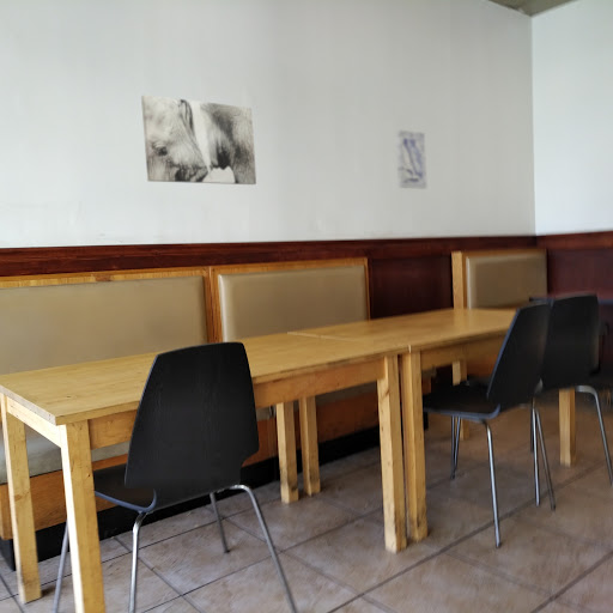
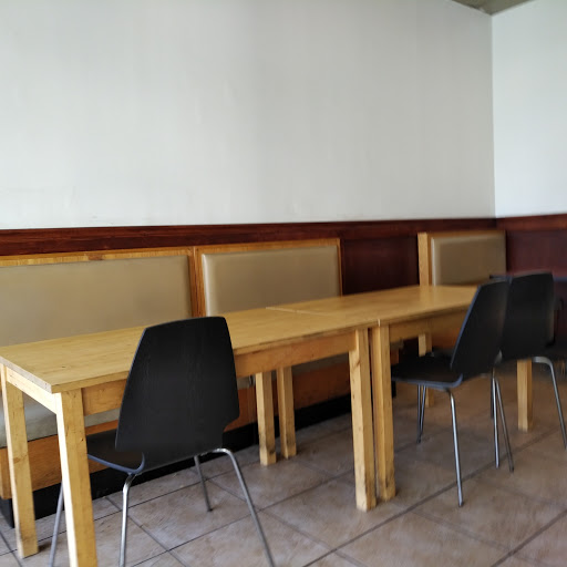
- wall art (201, 142)
- wall art (411, 159)
